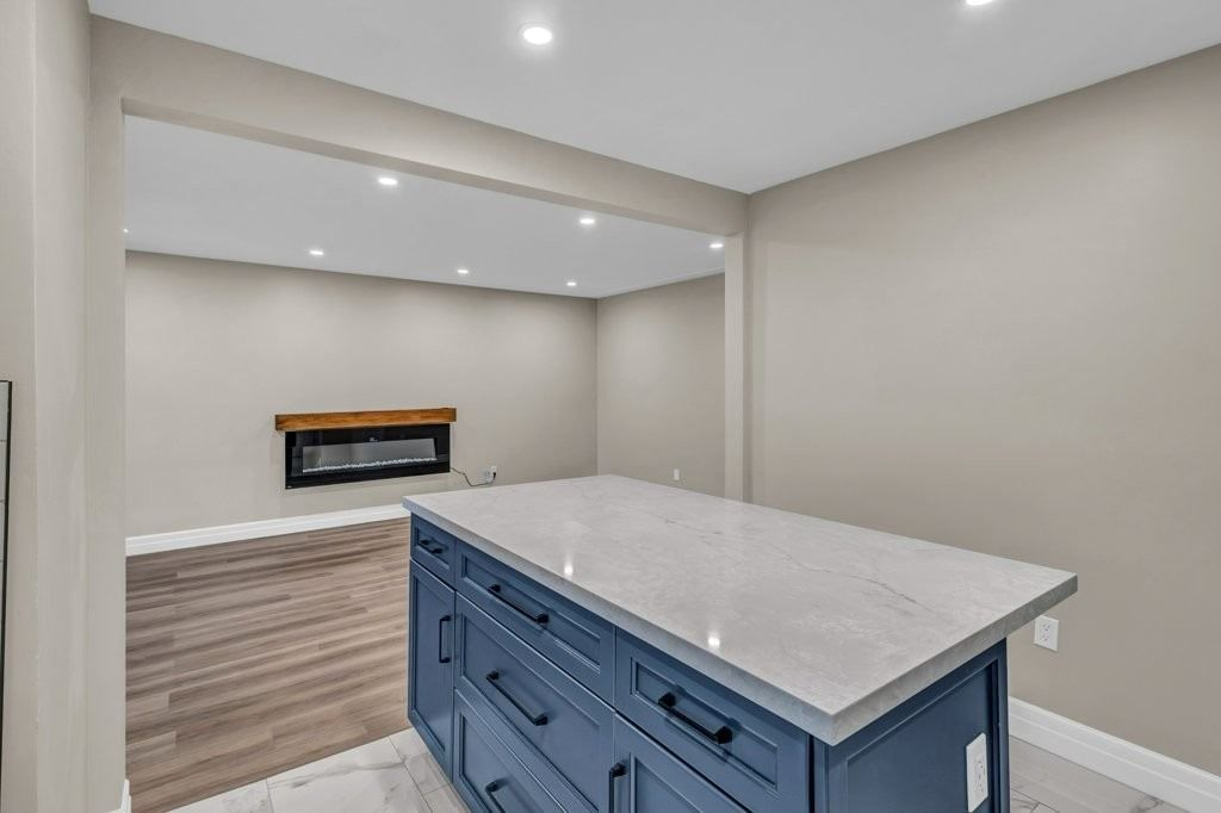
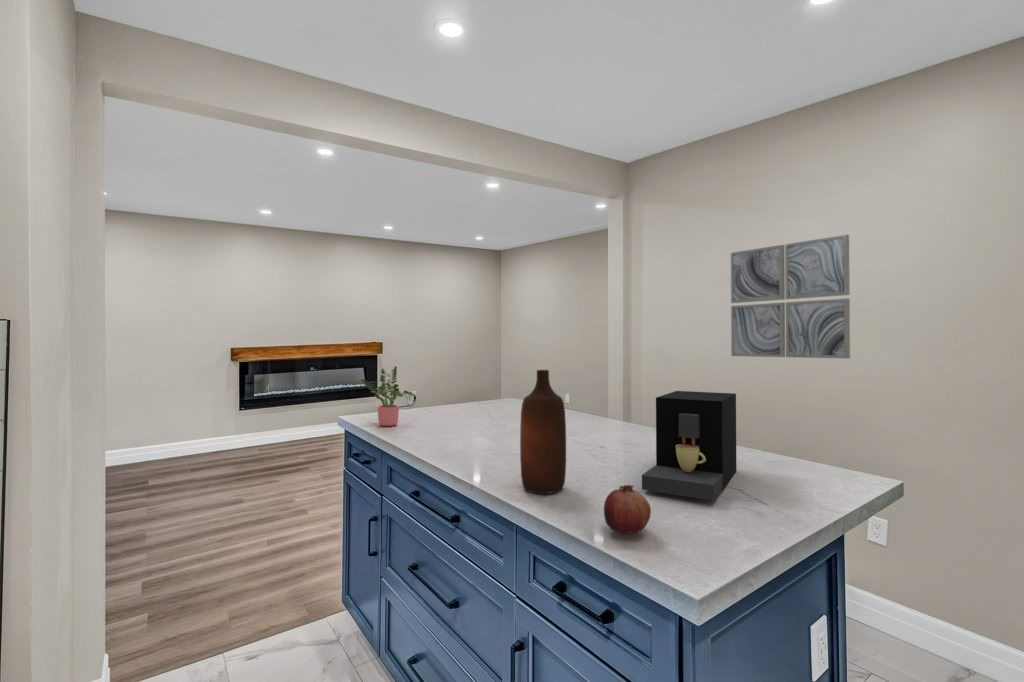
+ coffee maker (692, 439)
+ fruit (626, 508)
+ wall art (784, 299)
+ potted plant (391, 397)
+ bottle (543, 429)
